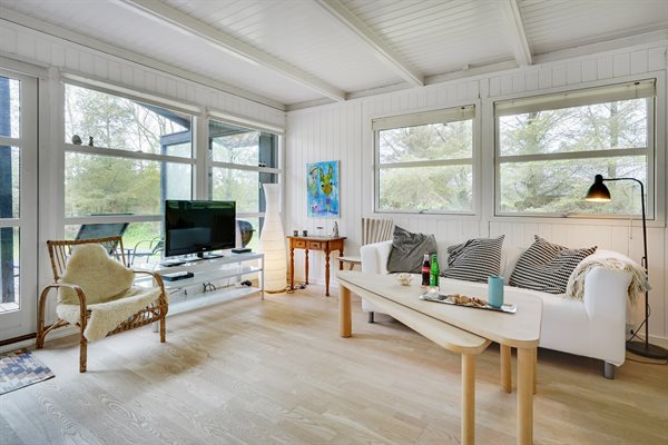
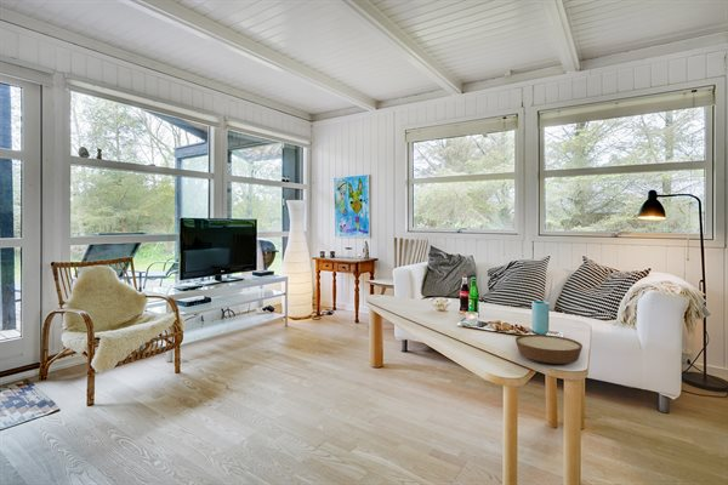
+ bowl (547, 348)
